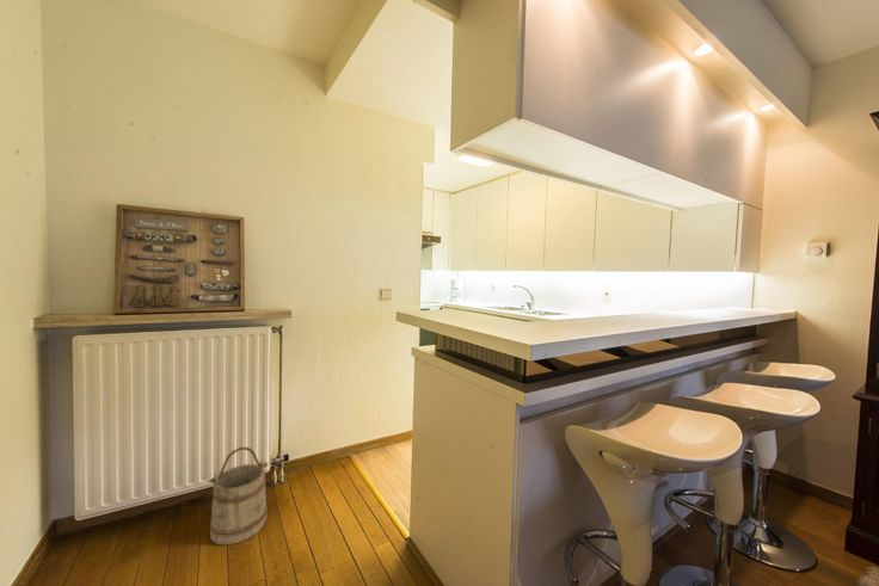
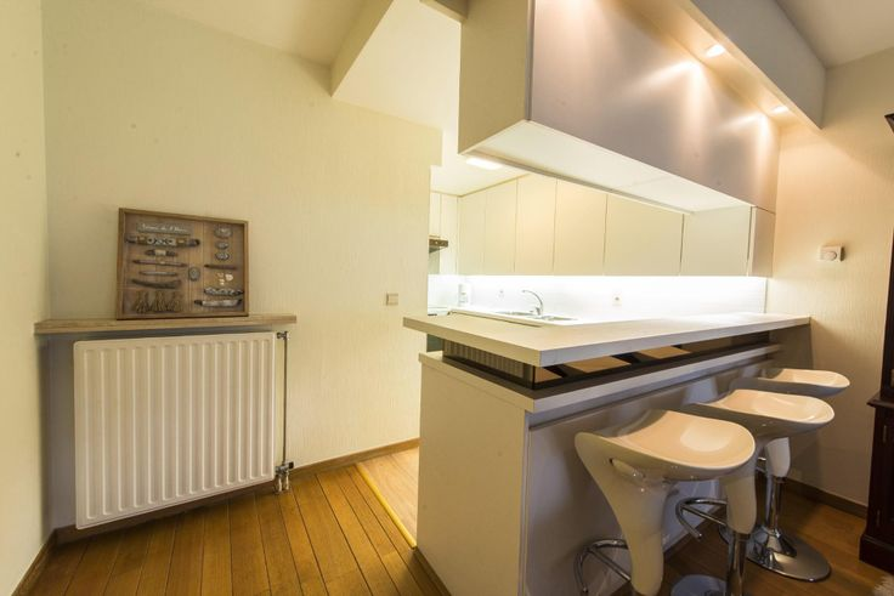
- bucket (239, 486)
